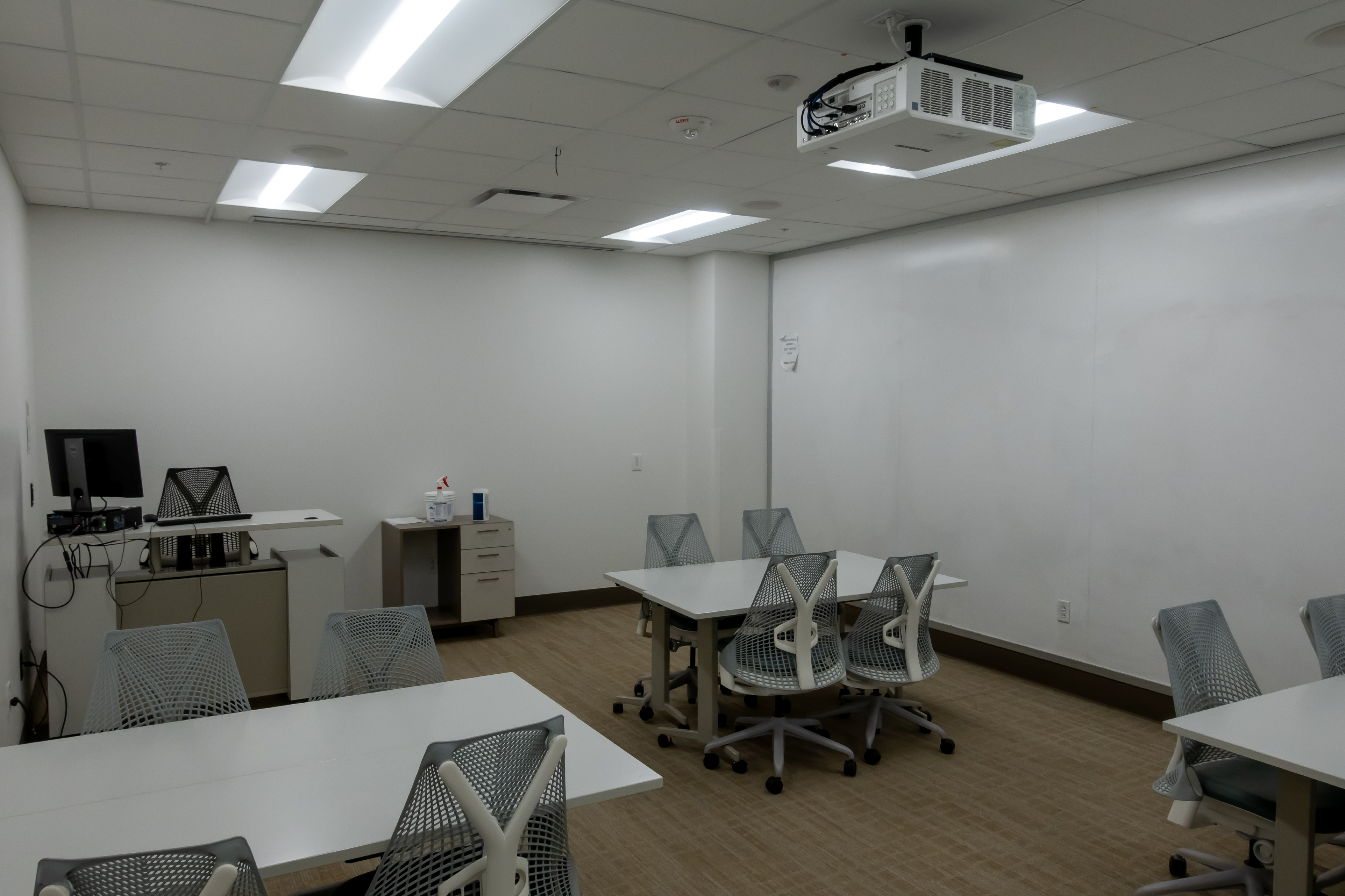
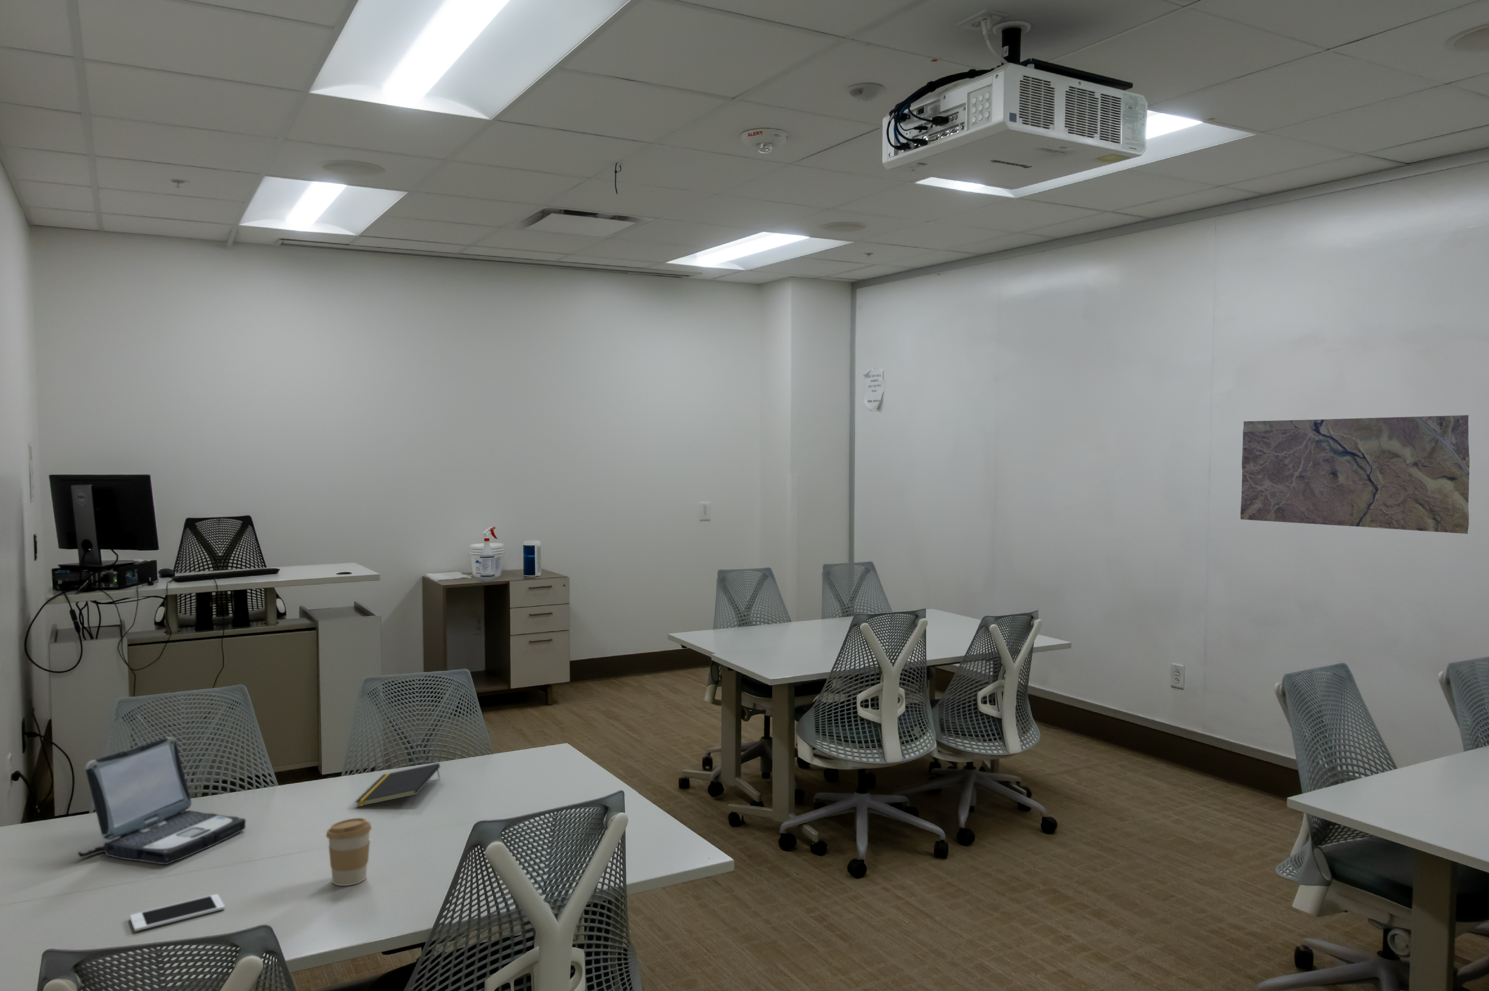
+ notepad (400, 784)
+ laptop (165, 797)
+ coffee cup (349, 849)
+ cell phone (178, 911)
+ map (1344, 472)
